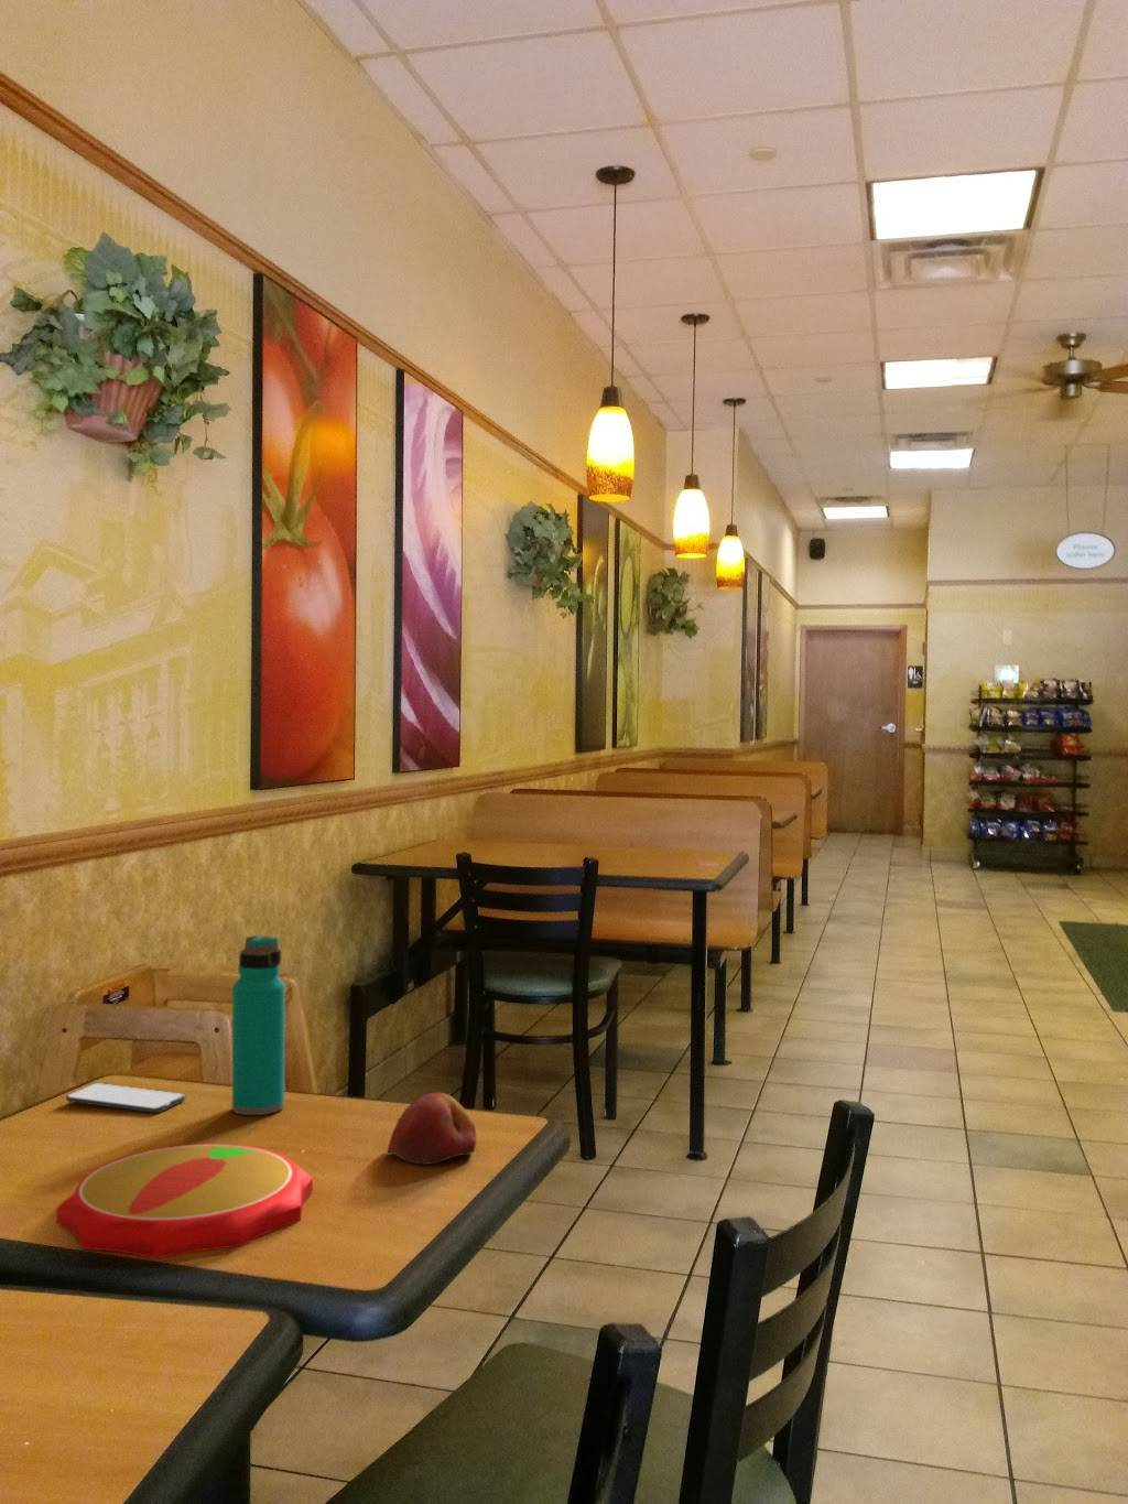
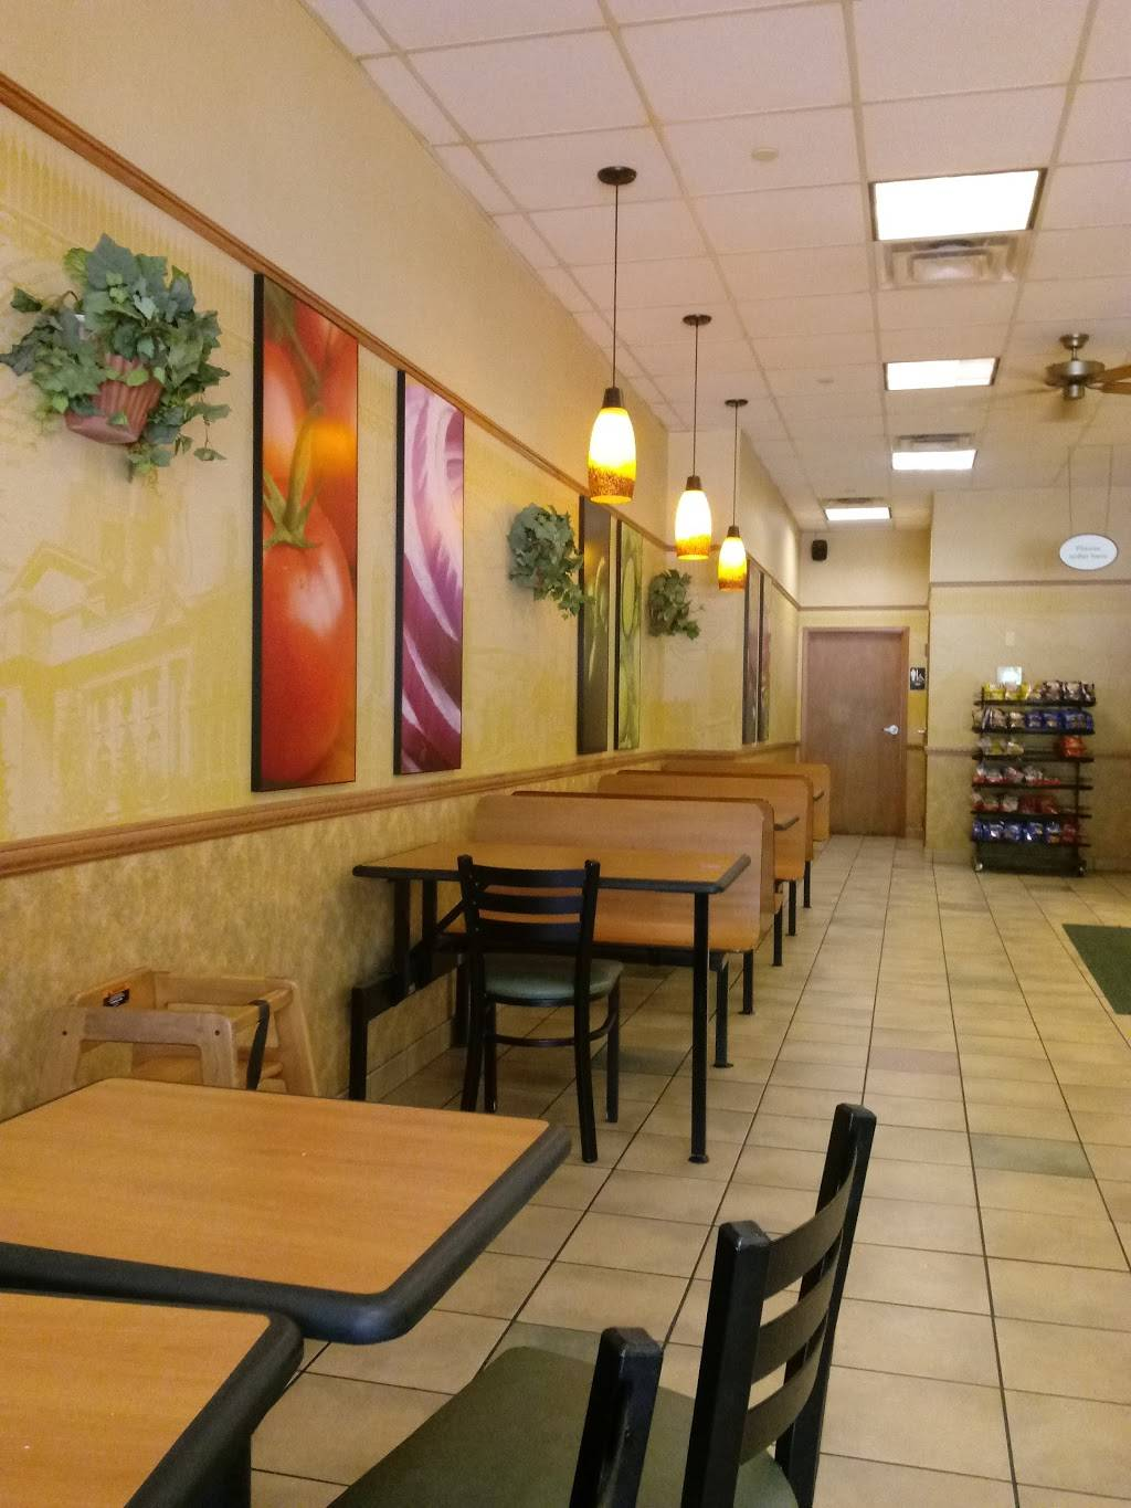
- apple (432, 1122)
- water bottle (258, 1022)
- smartphone (126, 1097)
- plate (188, 1189)
